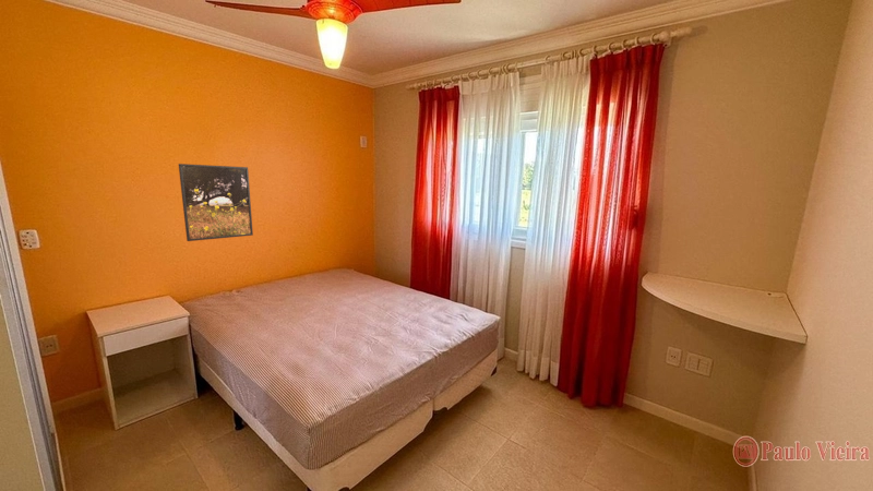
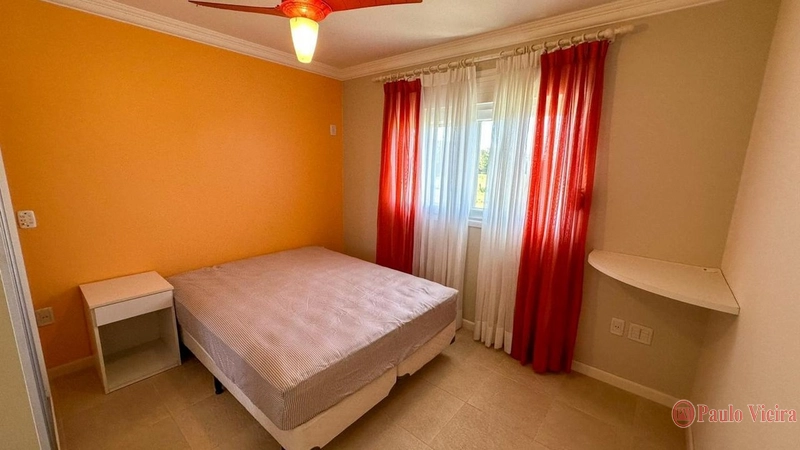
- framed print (218, 202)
